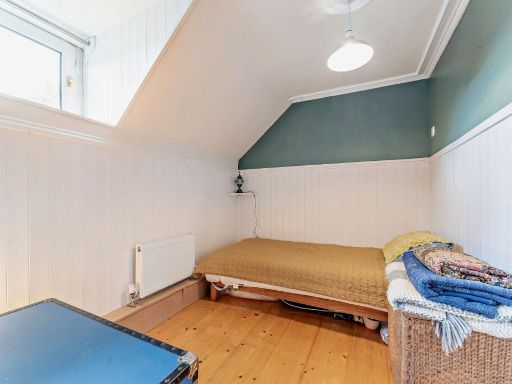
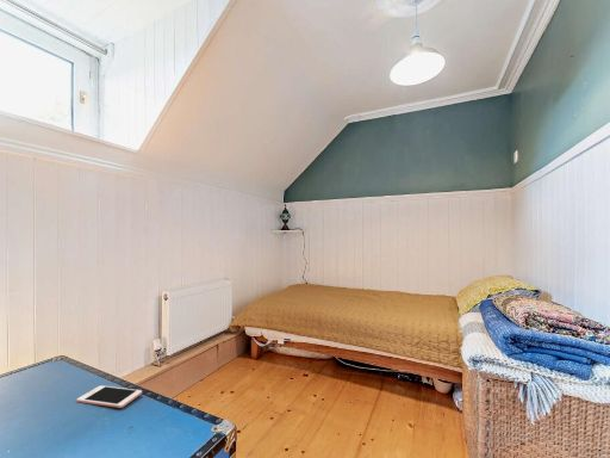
+ cell phone (110, 396)
